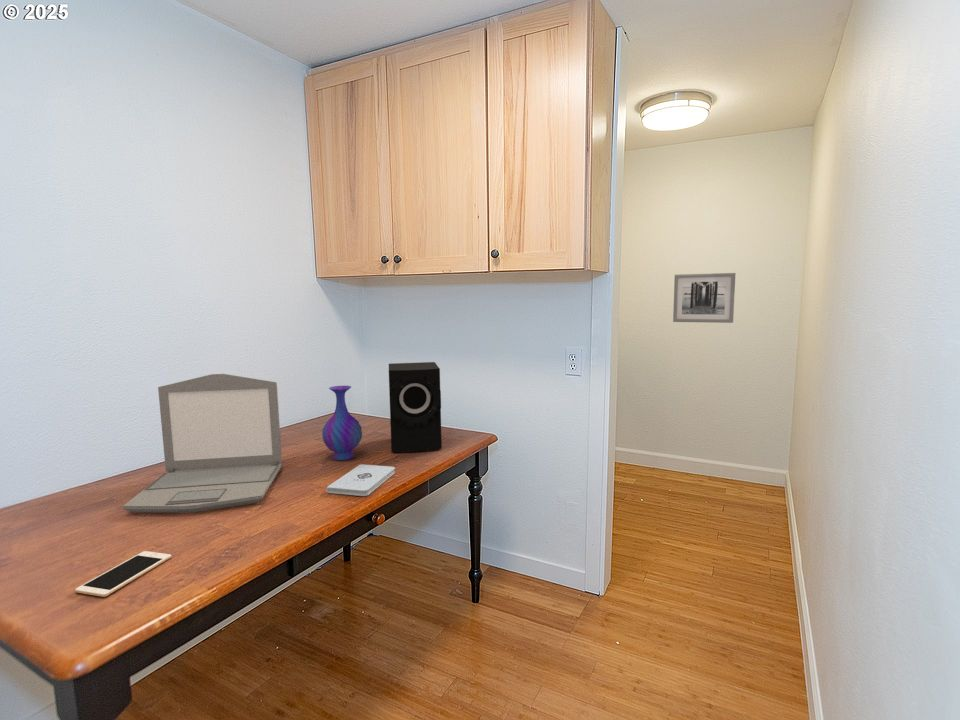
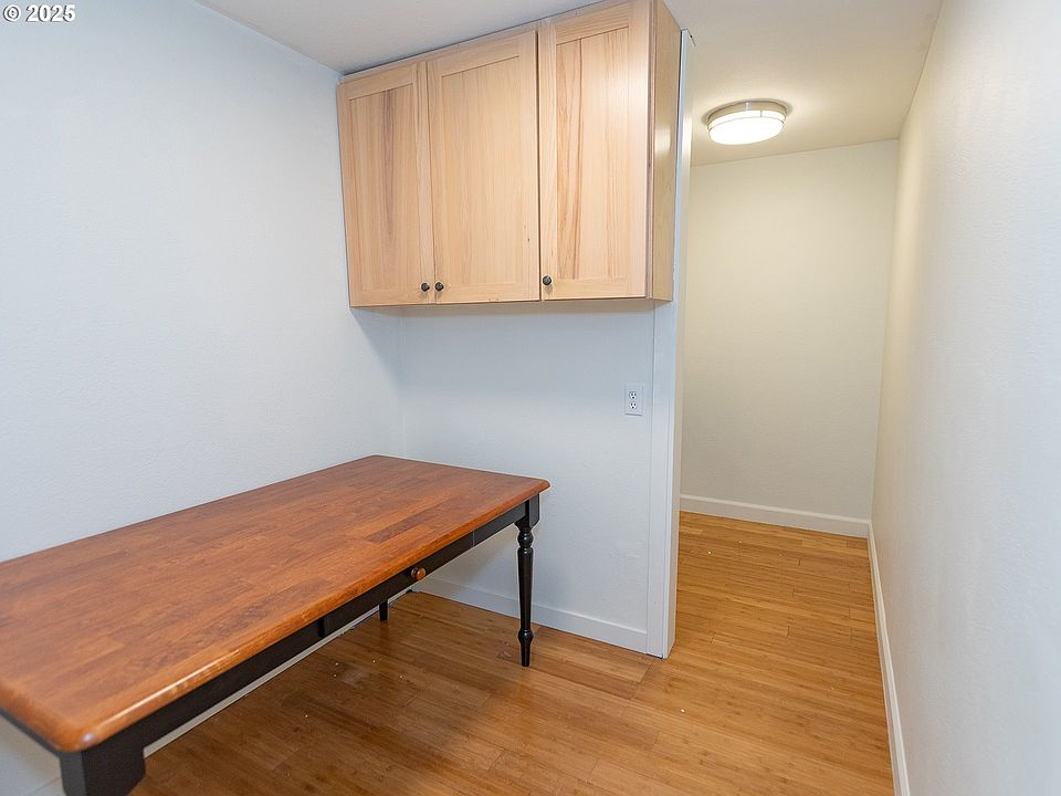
- speaker (414, 405)
- wall art (703, 298)
- vase (341, 422)
- notepad (363, 479)
- laptop (206, 437)
- cell phone (126, 572)
